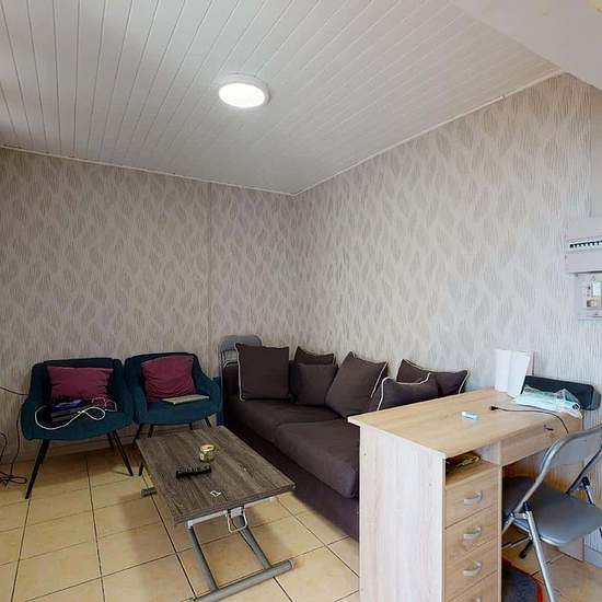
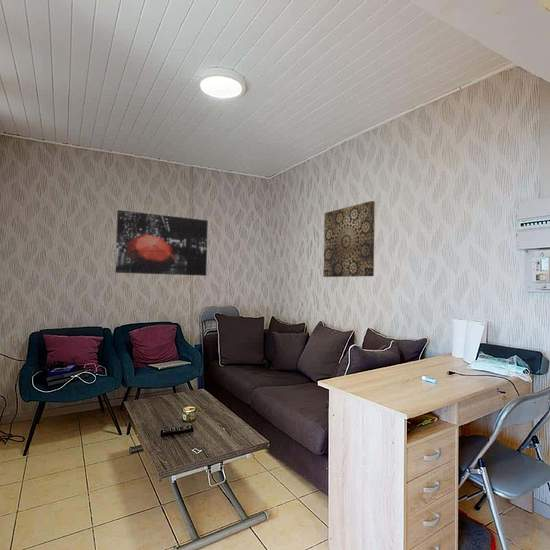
+ wall art (347, 242)
+ wall art (164, 245)
